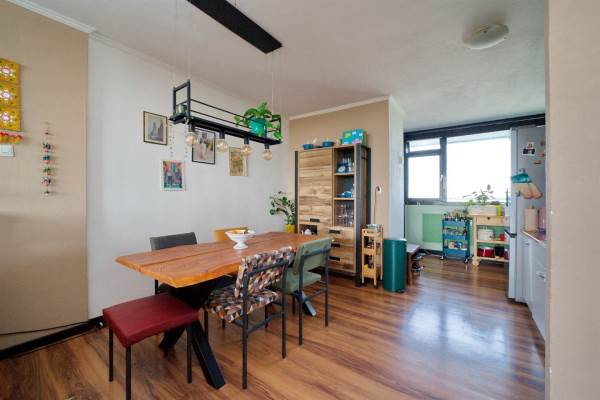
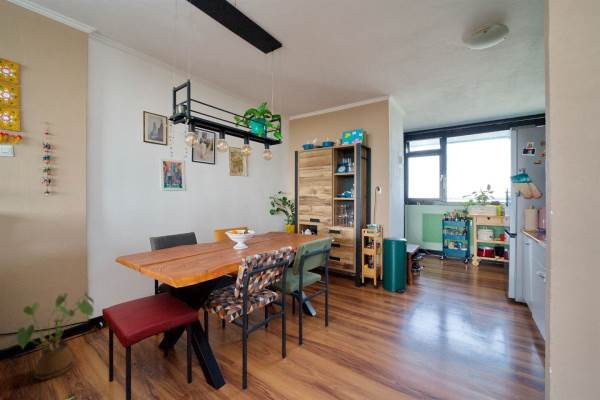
+ house plant (54, 336)
